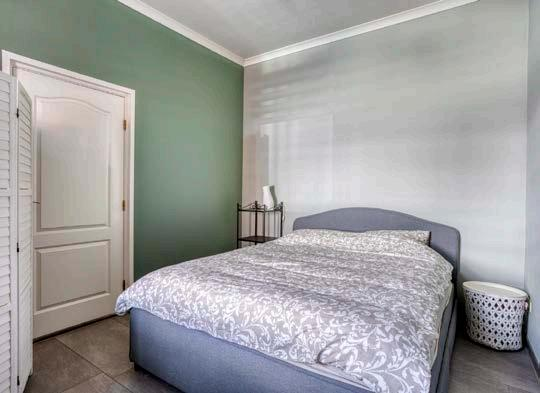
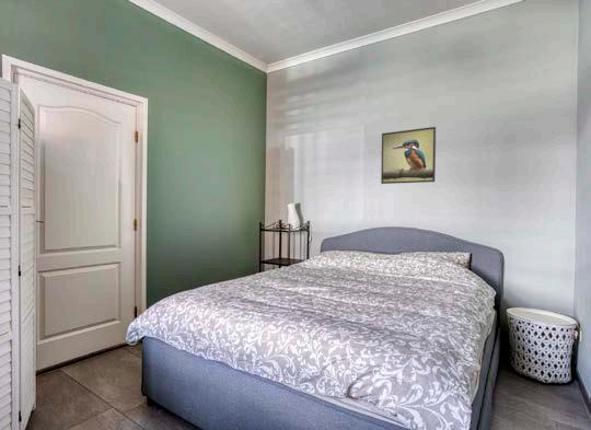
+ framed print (407, 156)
